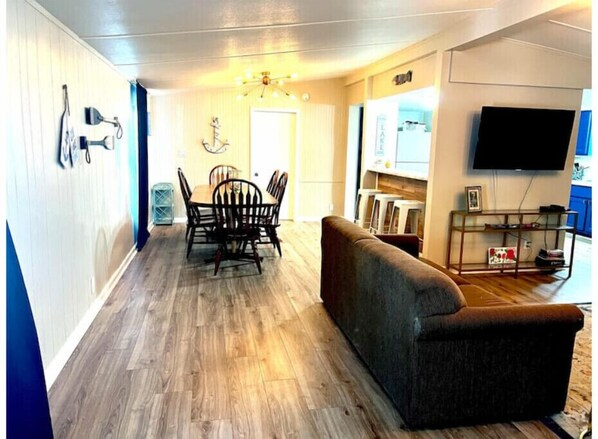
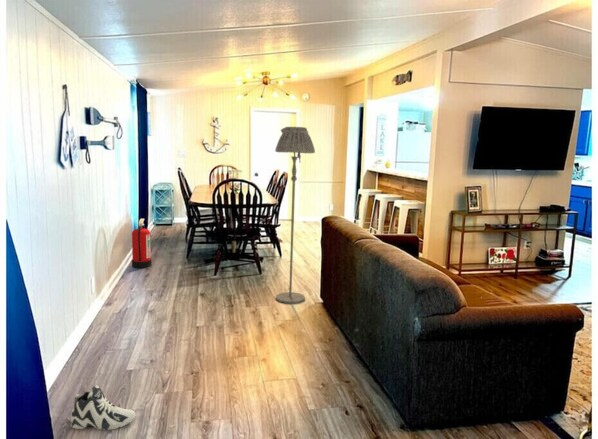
+ floor lamp (293, 215)
+ sneaker (103, 405)
+ fire extinguisher (141, 243)
